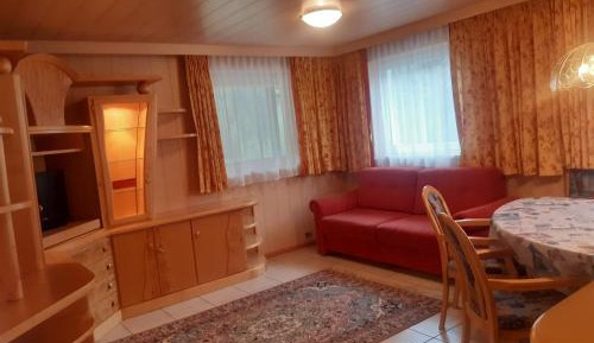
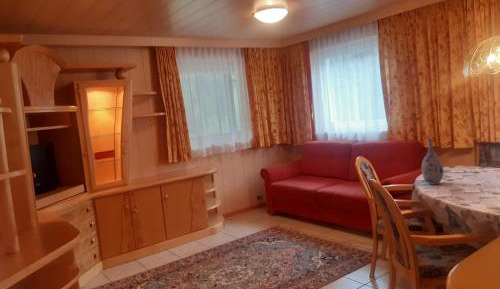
+ vase (431, 161)
